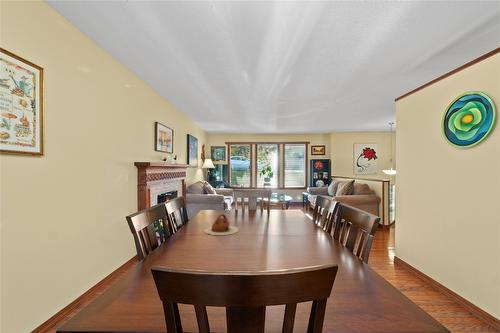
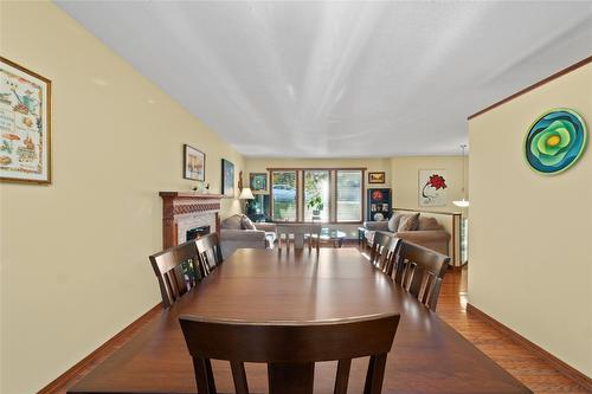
- teapot (221, 222)
